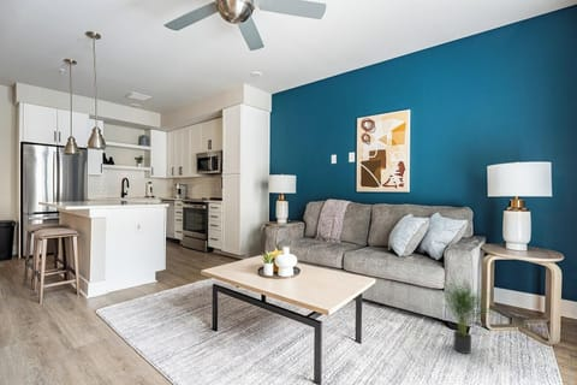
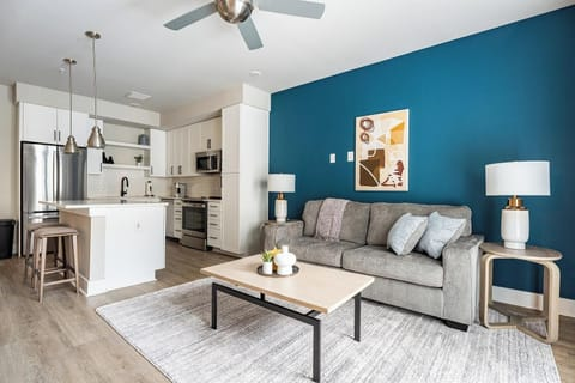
- potted plant (468, 312)
